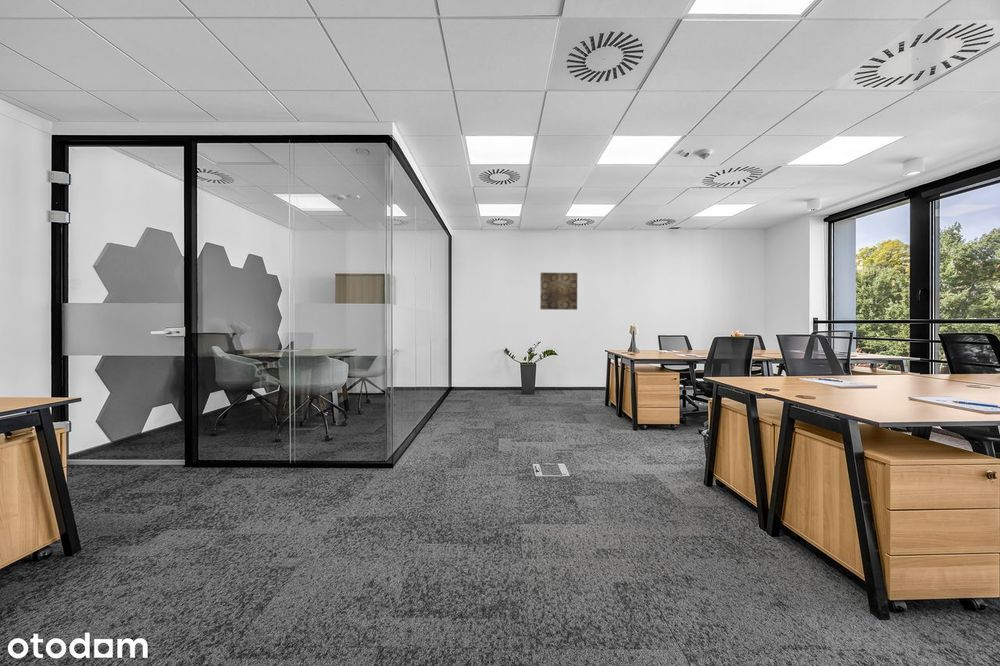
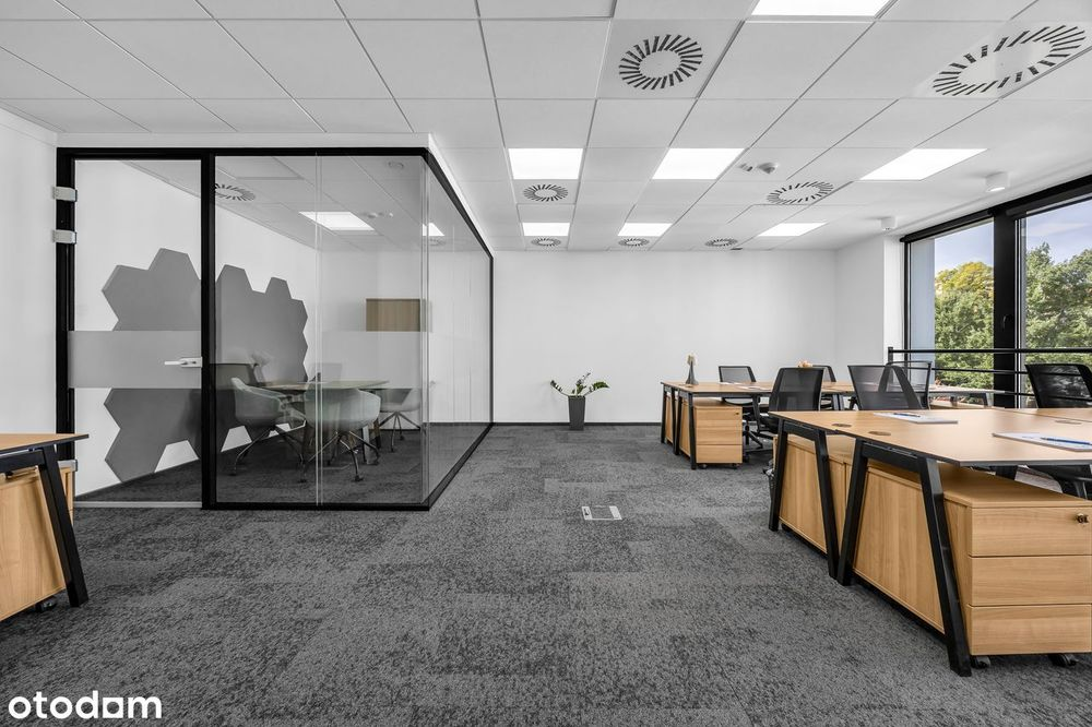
- wall art (558, 291)
